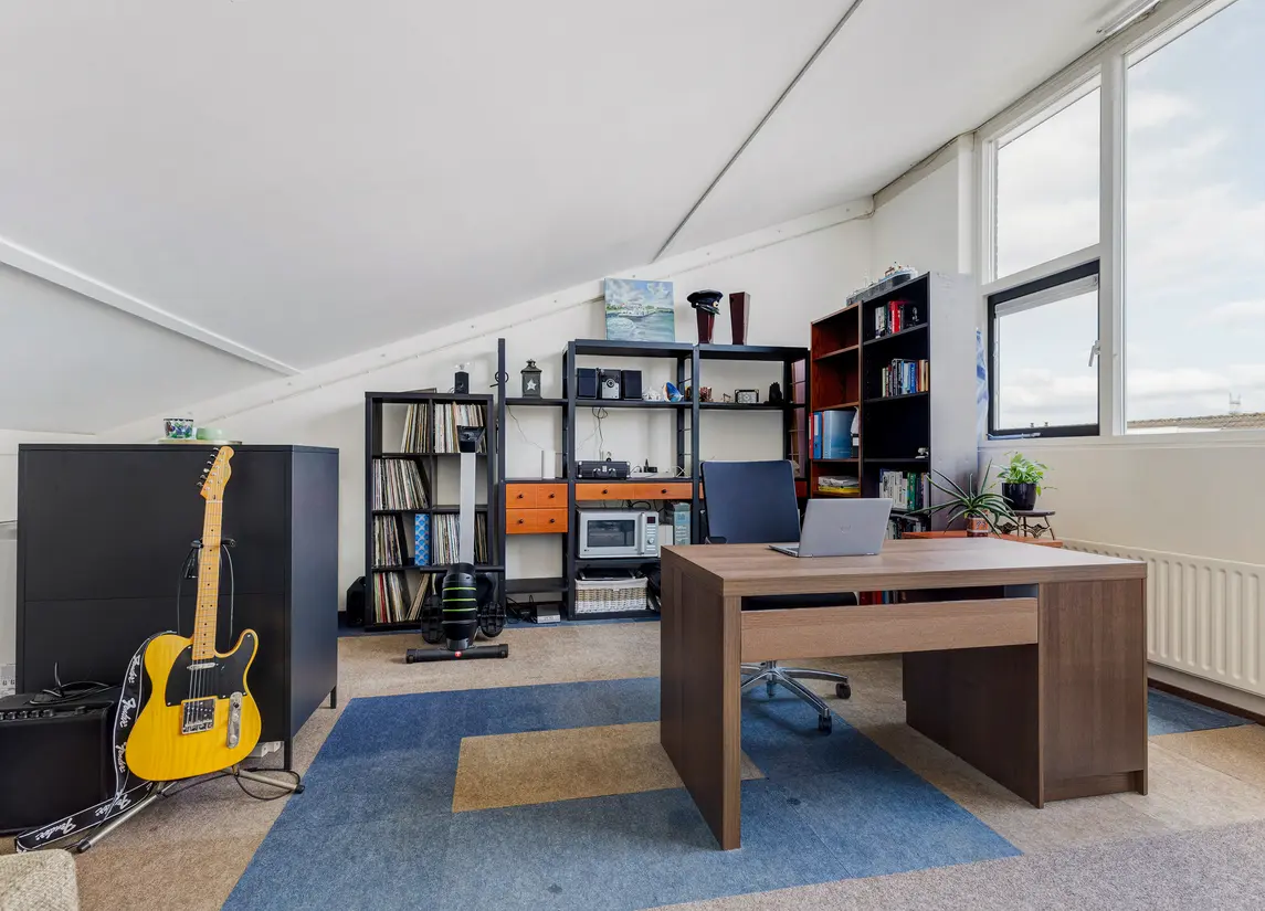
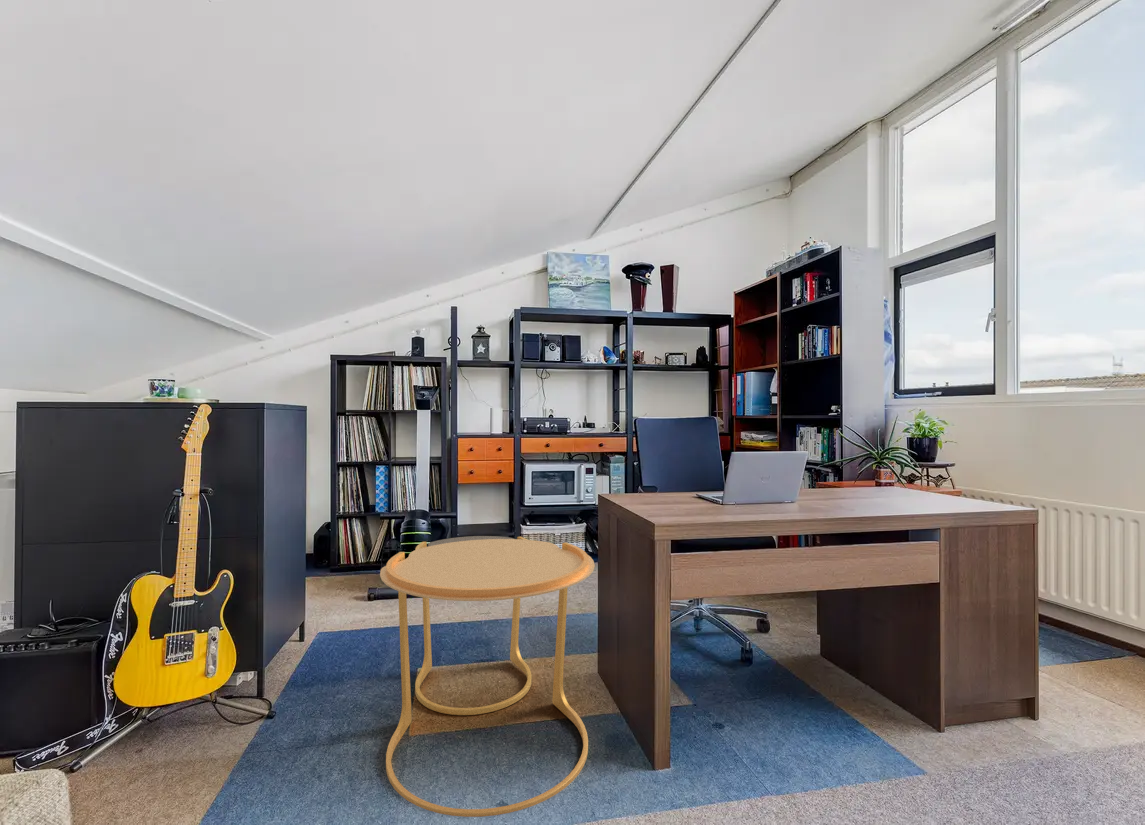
+ side table (511, 631)
